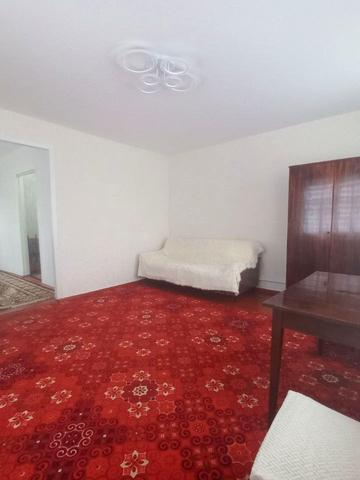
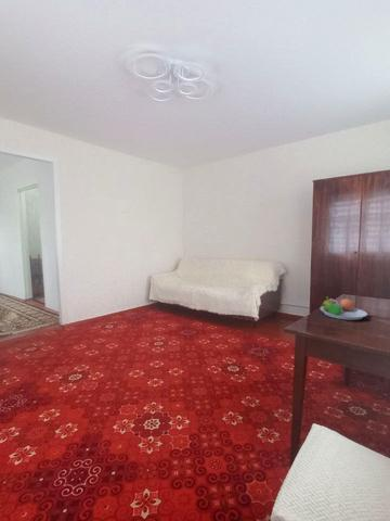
+ fruit bowl (340, 306)
